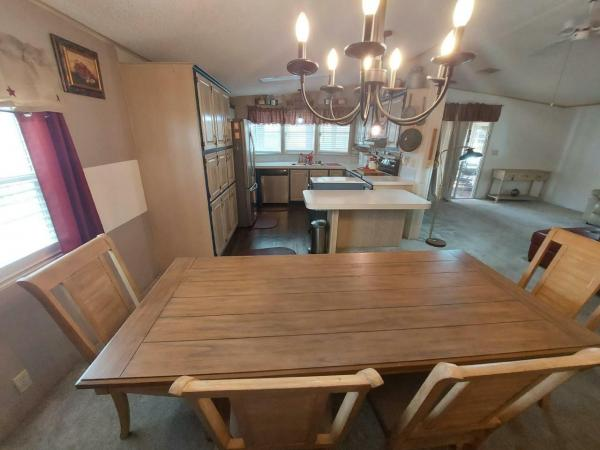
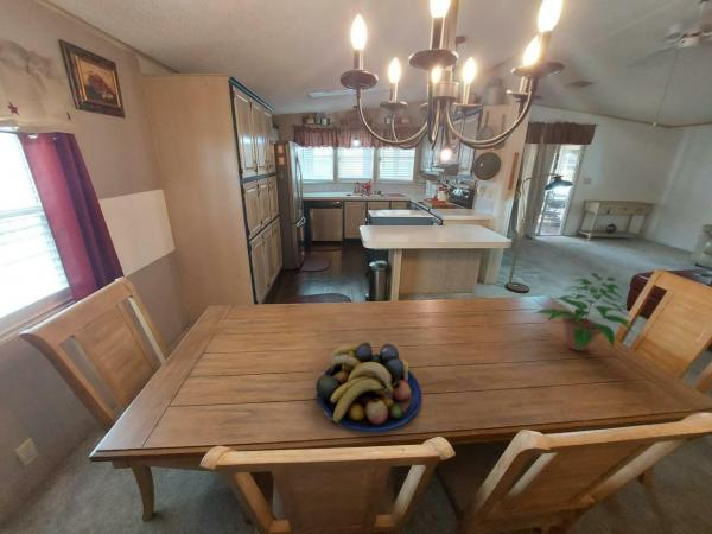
+ fruit bowl (370, 374)
+ potted plant (584, 312)
